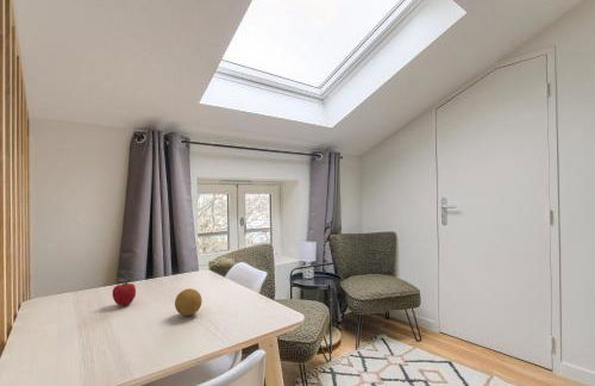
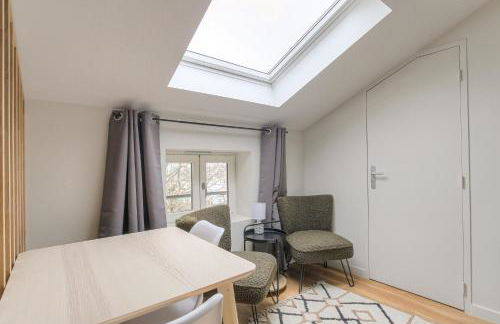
- fruit (188, 301)
- fruit (124, 293)
